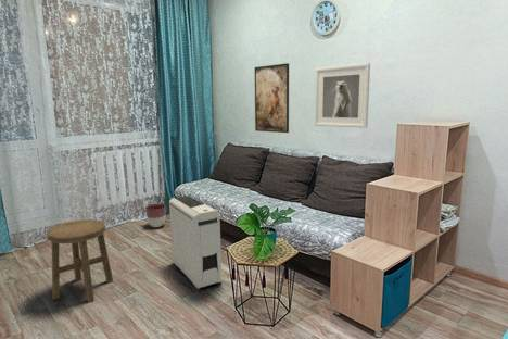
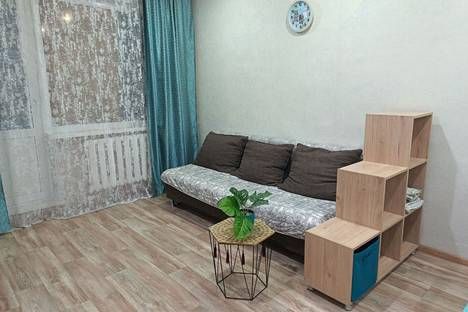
- planter (155, 216)
- air purifier (193, 237)
- stool (80, 259)
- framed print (270, 99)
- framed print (340, 97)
